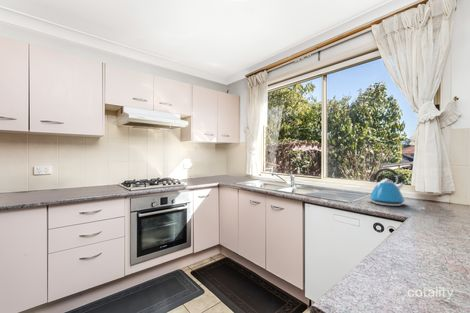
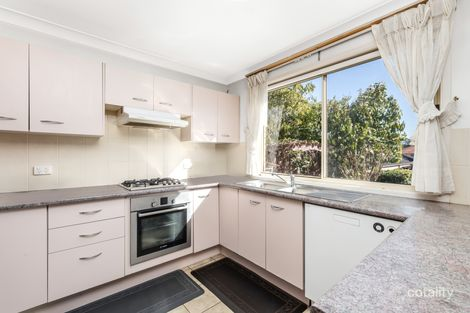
- kettle (385, 185)
